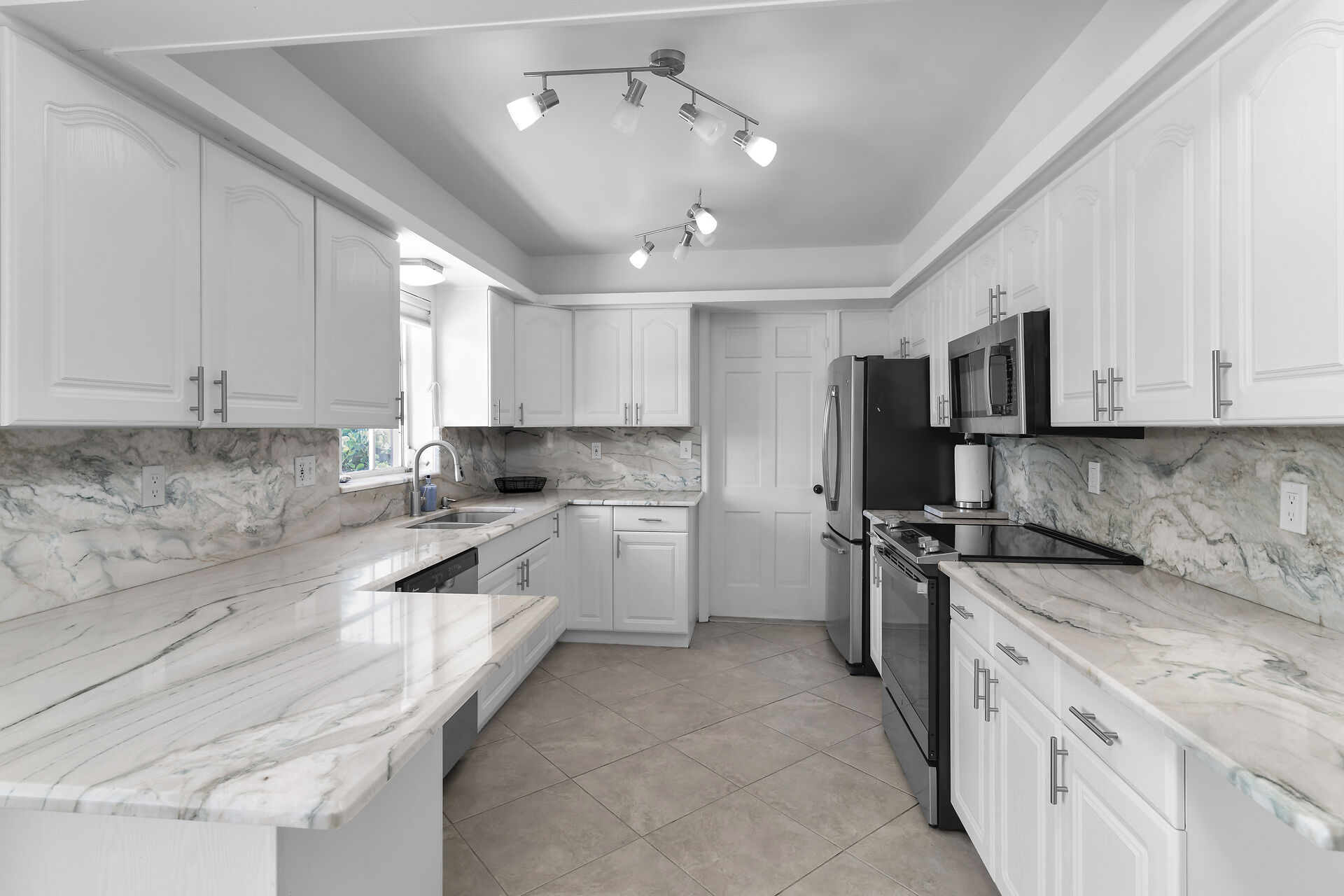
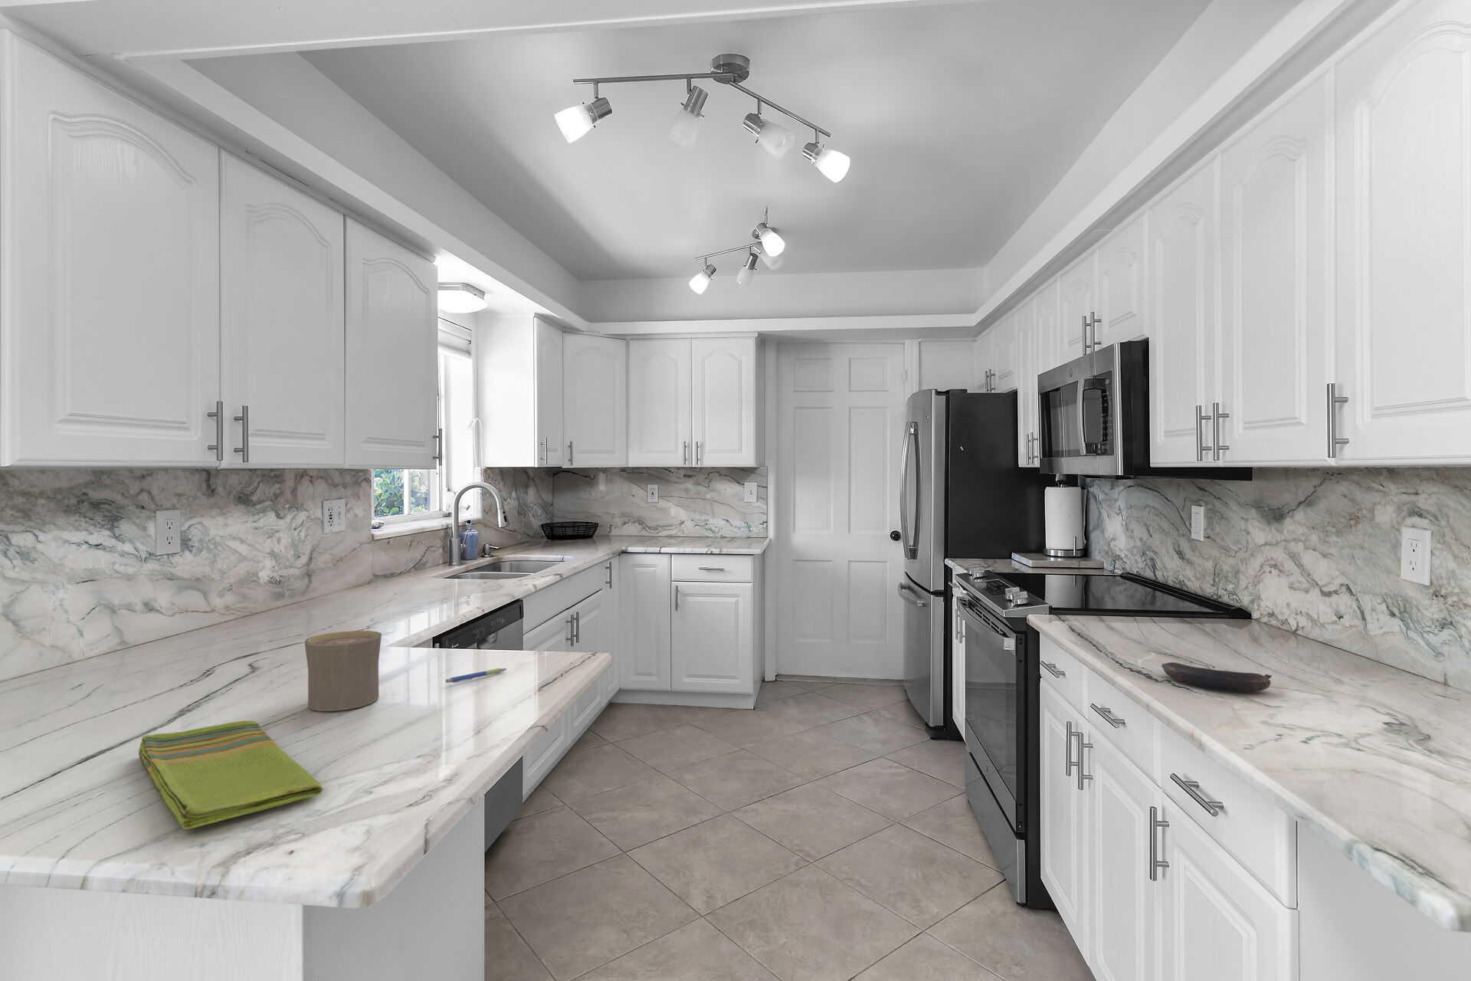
+ cup (344, 669)
+ pen (477, 674)
+ banana (1219, 676)
+ dish towel (224, 763)
